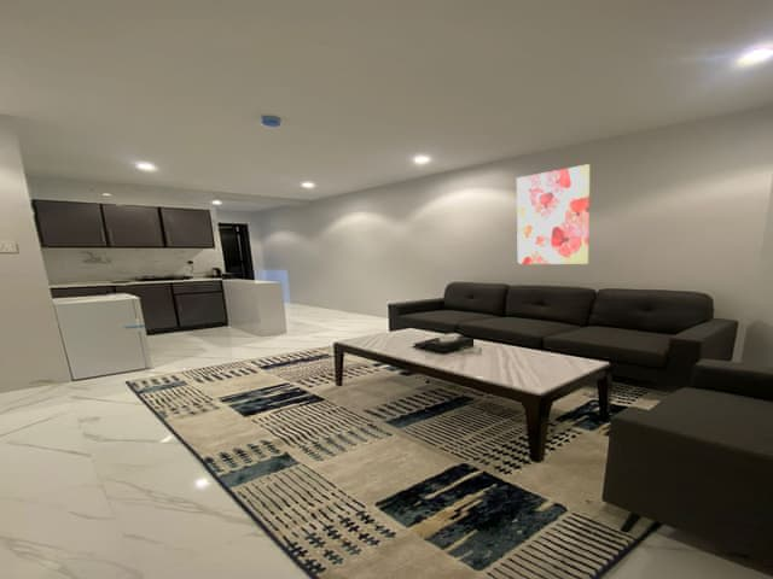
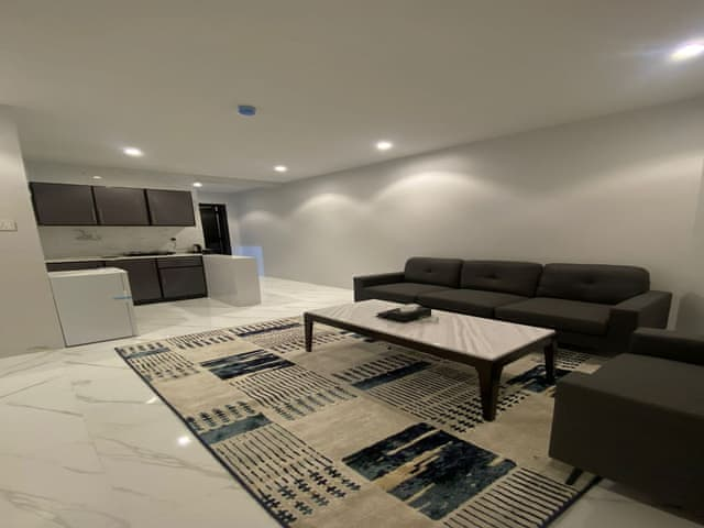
- wall art (551, 218)
